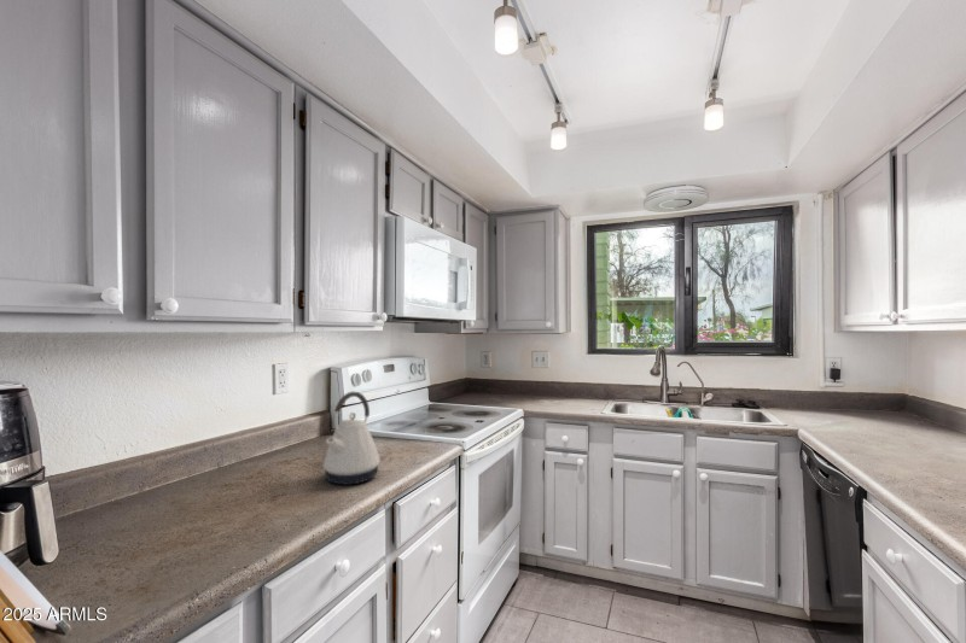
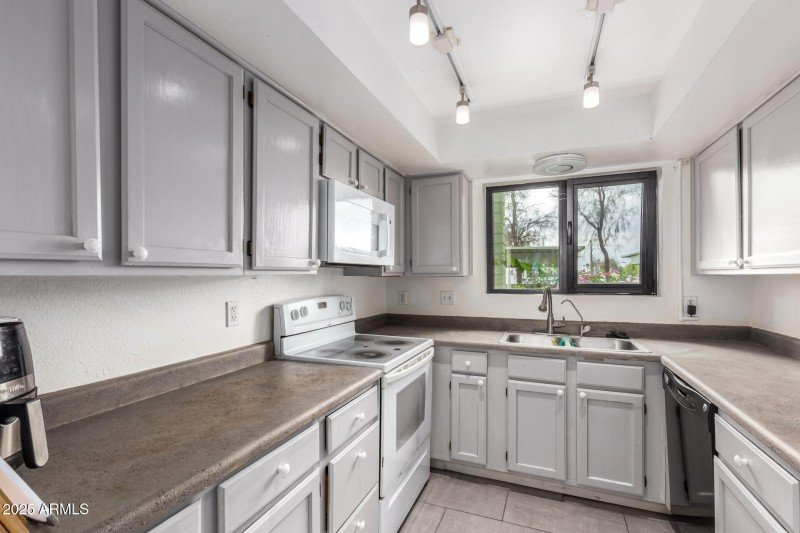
- kettle (350, 434)
